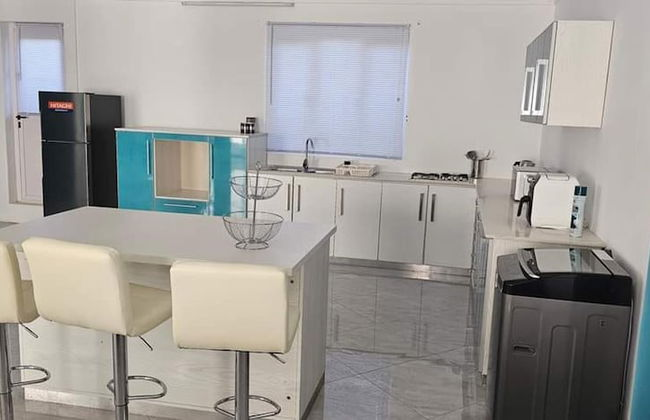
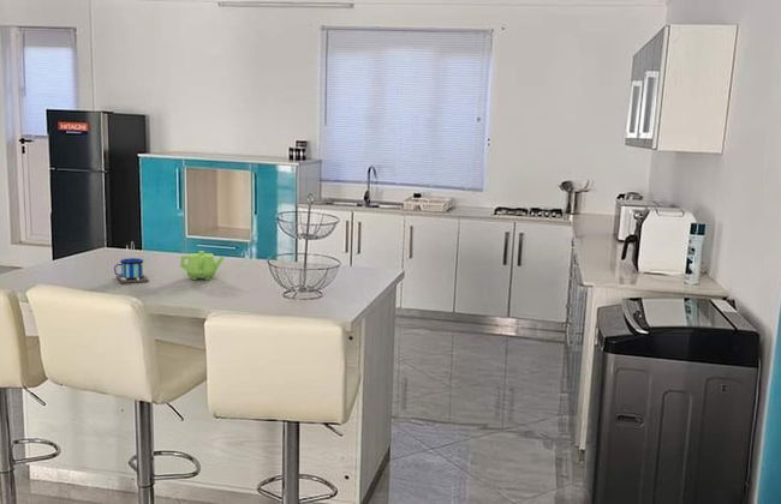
+ teapot (202, 264)
+ mug (130, 258)
